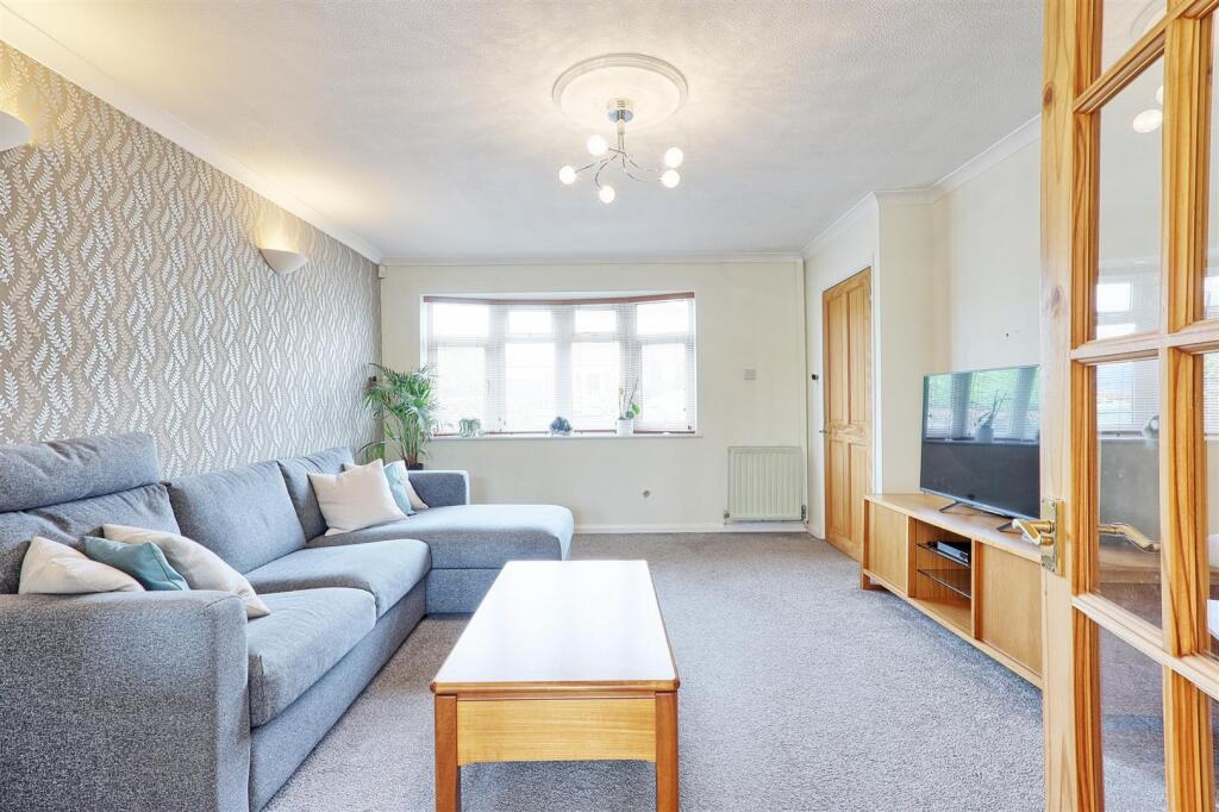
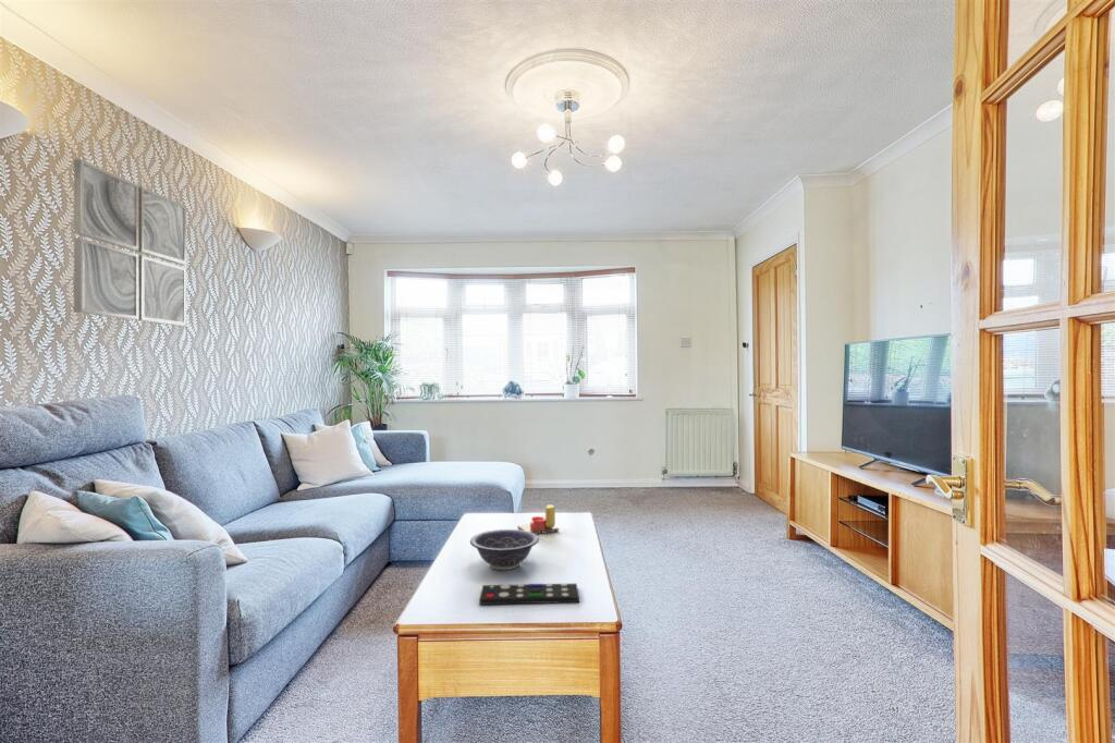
+ candle (538, 517)
+ remote control (529, 593)
+ wall art (136, 254)
+ decorative bowl (504, 551)
